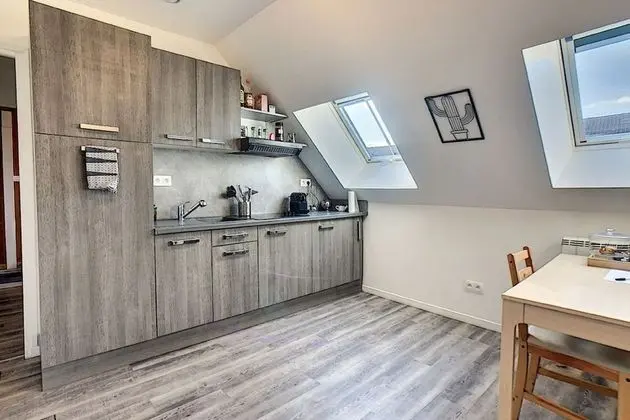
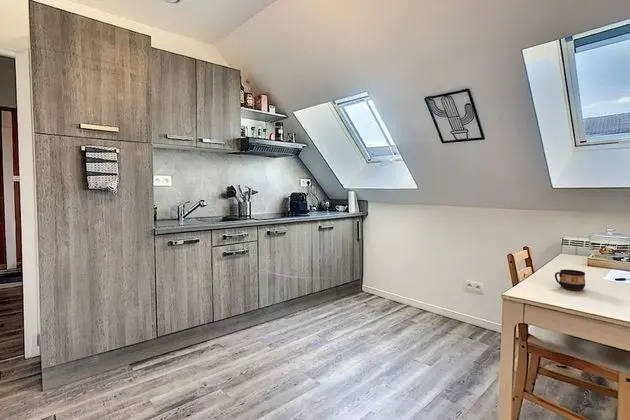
+ cup (570, 279)
